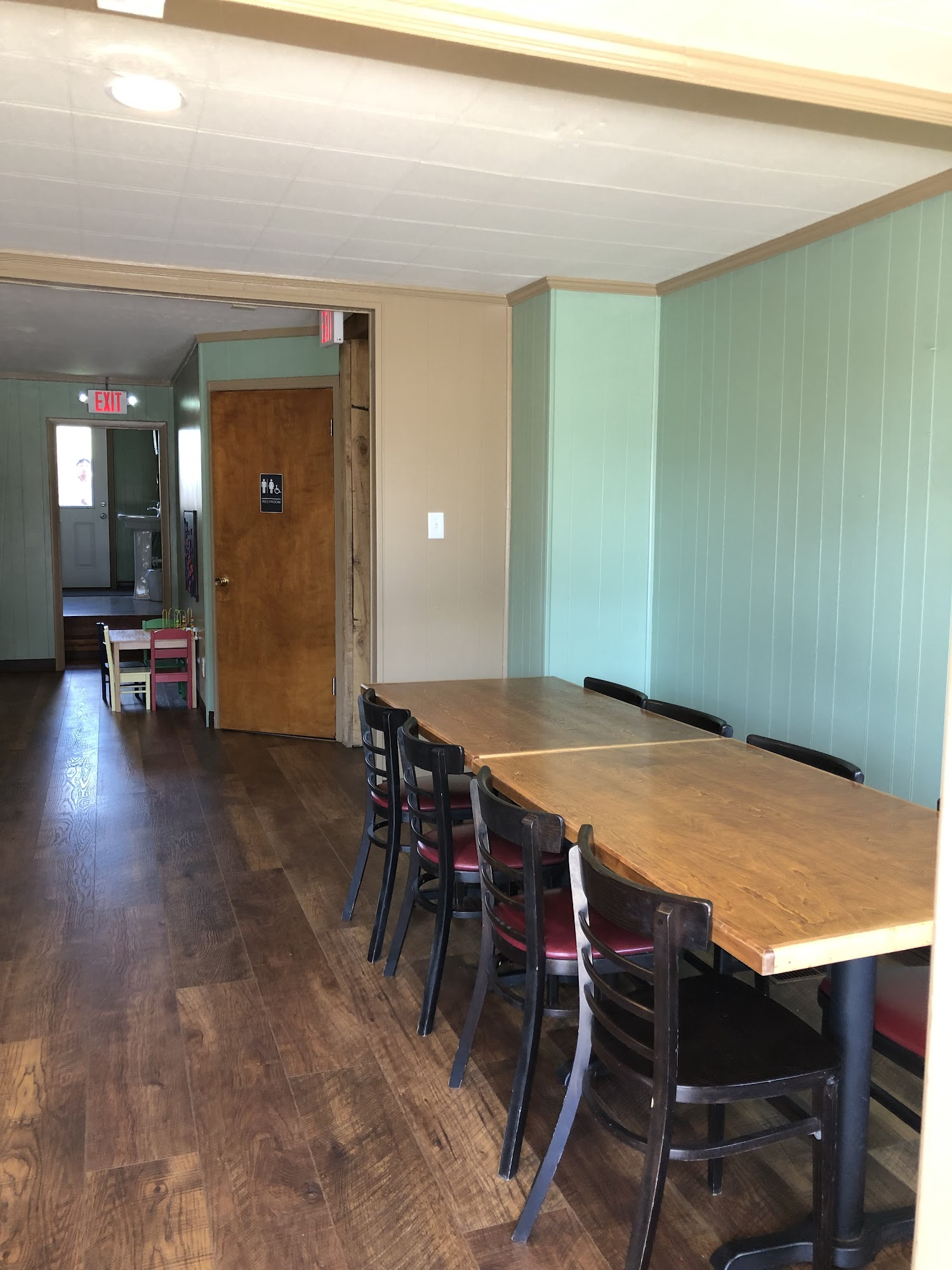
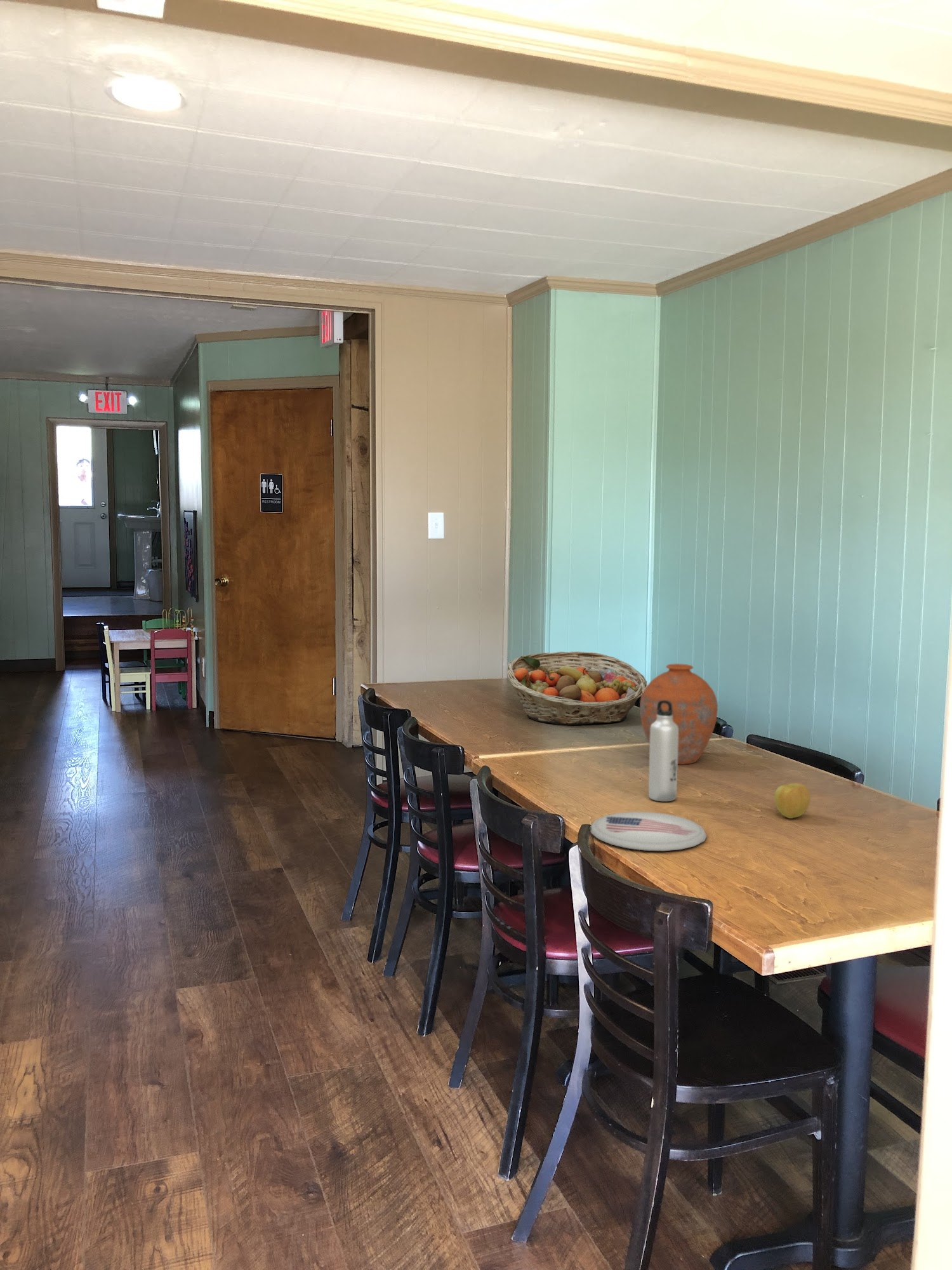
+ vase (678, 713)
+ water bottle (663, 749)
+ plate (647, 829)
+ fruit basket (576, 687)
+ apple (791, 800)
